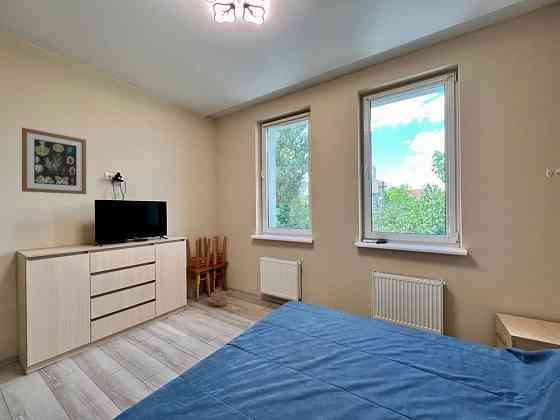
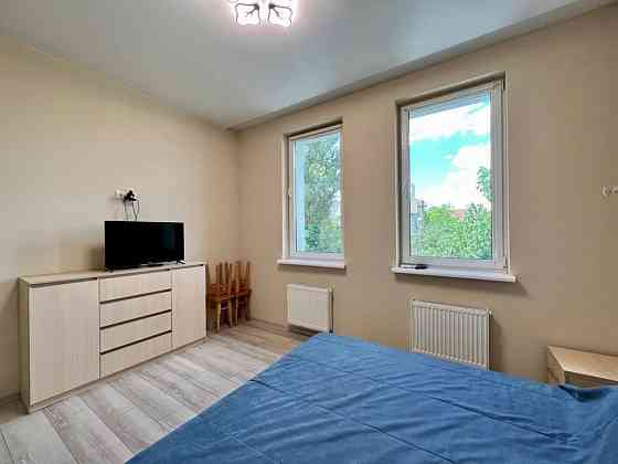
- wall art (56, 163)
- basket (219, 296)
